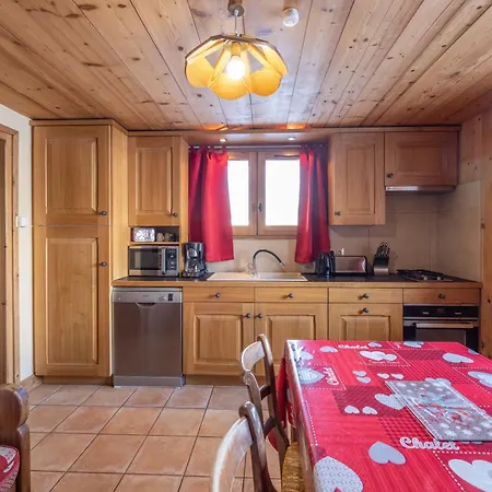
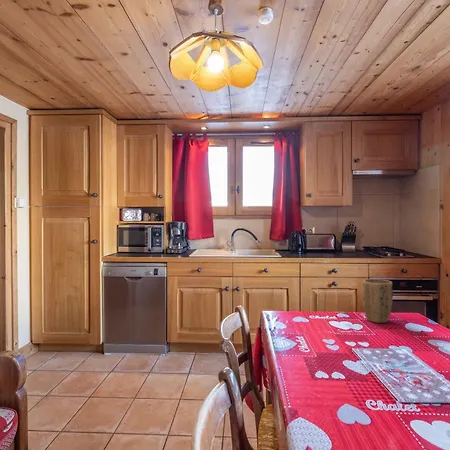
+ plant pot (377, 300)
